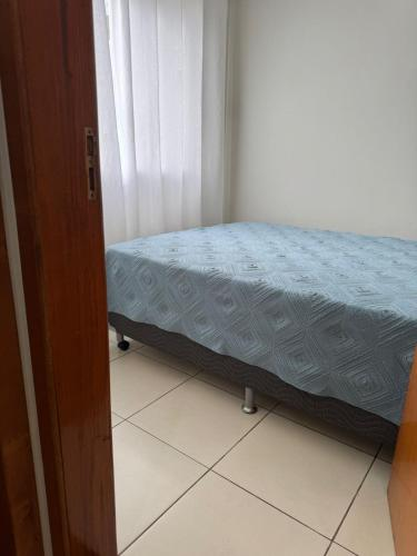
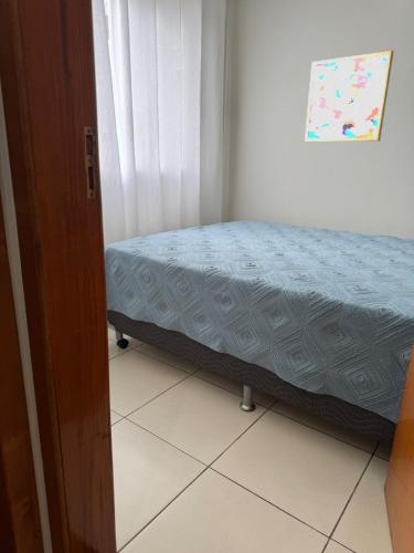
+ wall art (344, 101)
